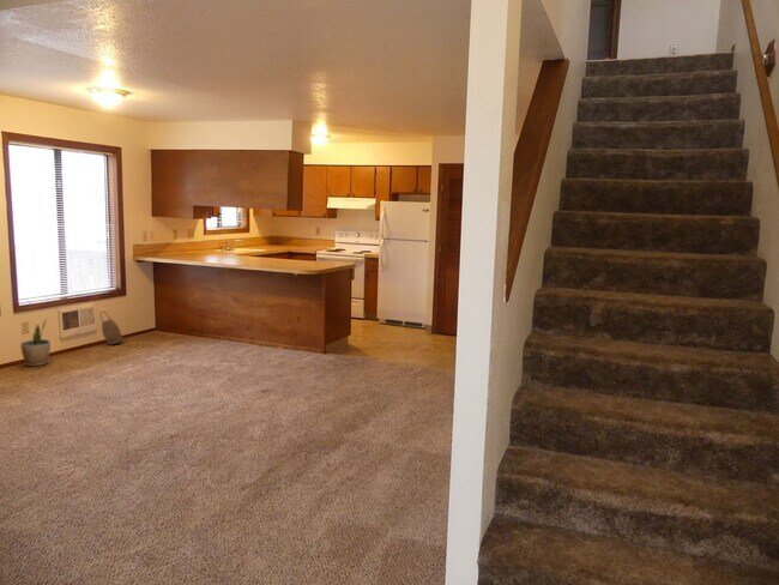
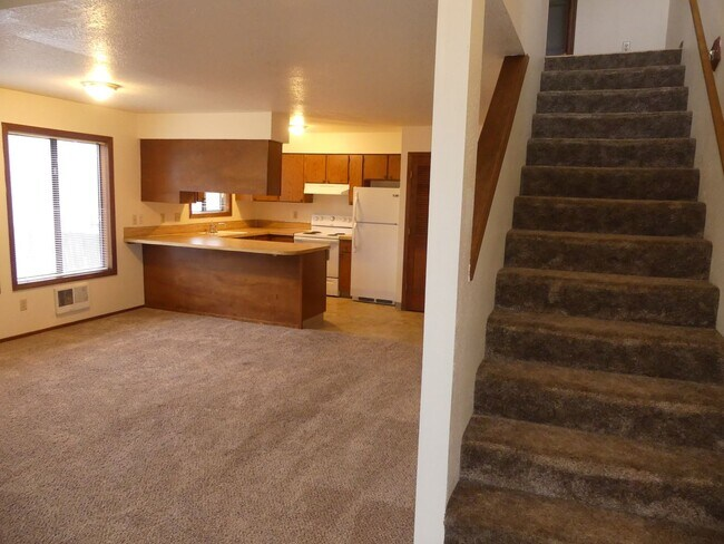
- potted plant (35, 340)
- basket (113, 327)
